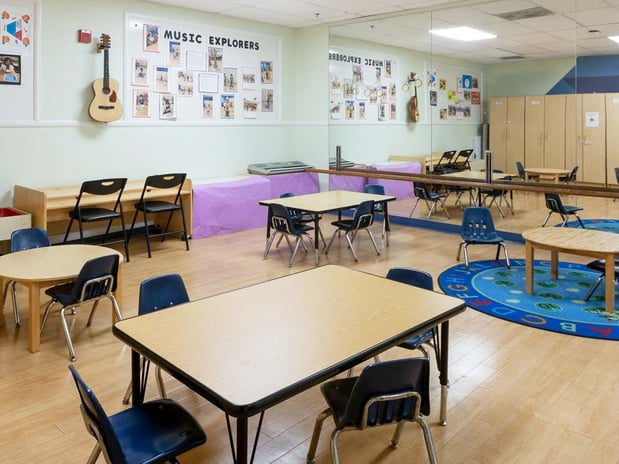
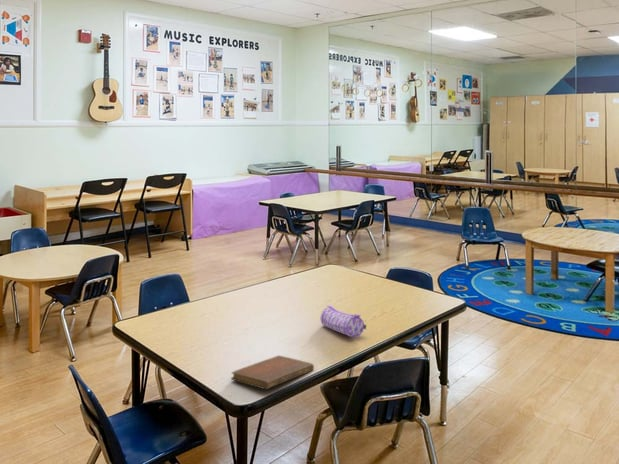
+ notebook (273, 371)
+ pencil case (341, 321)
